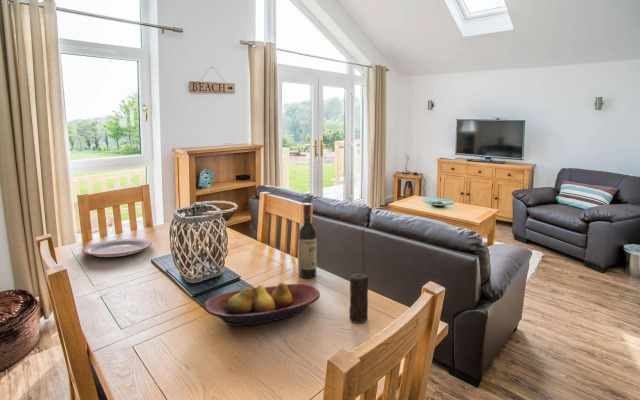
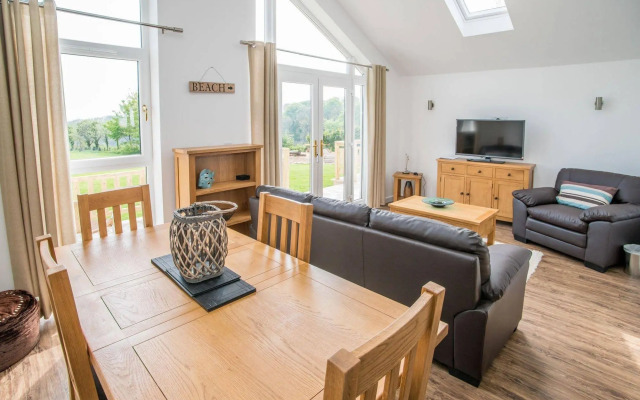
- candle (358, 297)
- wine bottle (307, 240)
- fruit bowl (265, 299)
- plate (118, 248)
